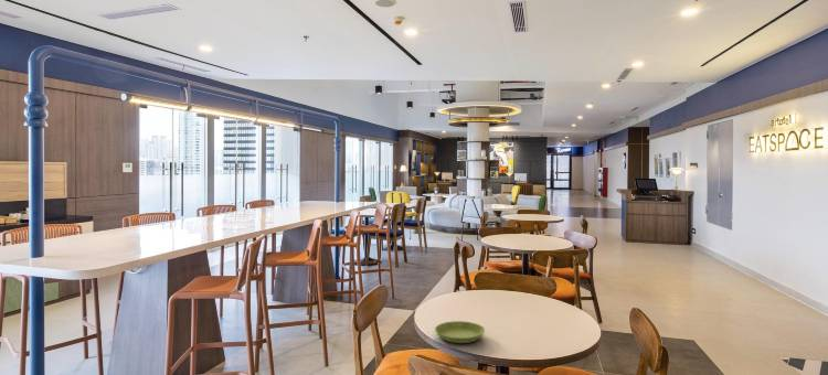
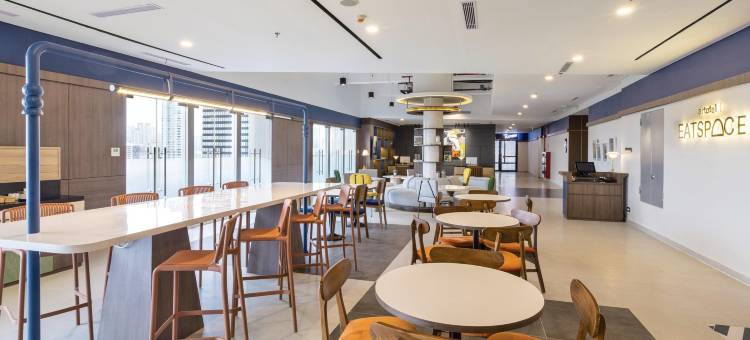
- saucer (459, 332)
